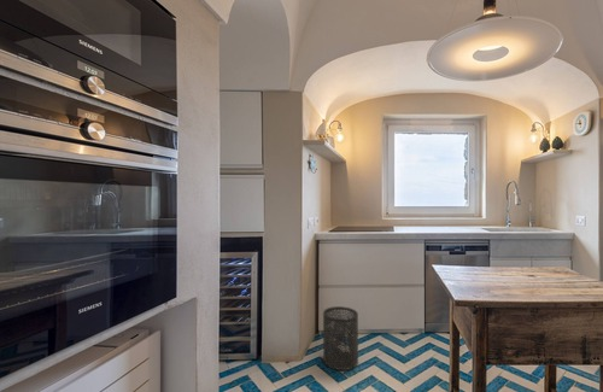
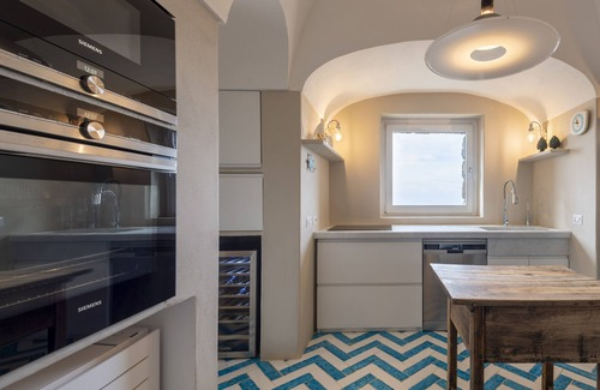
- trash can (340, 337)
